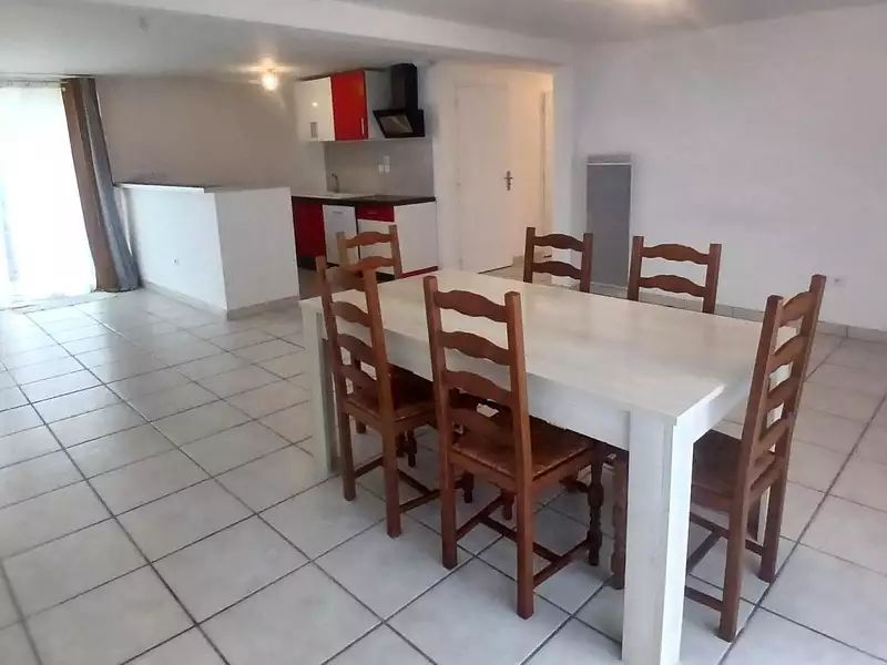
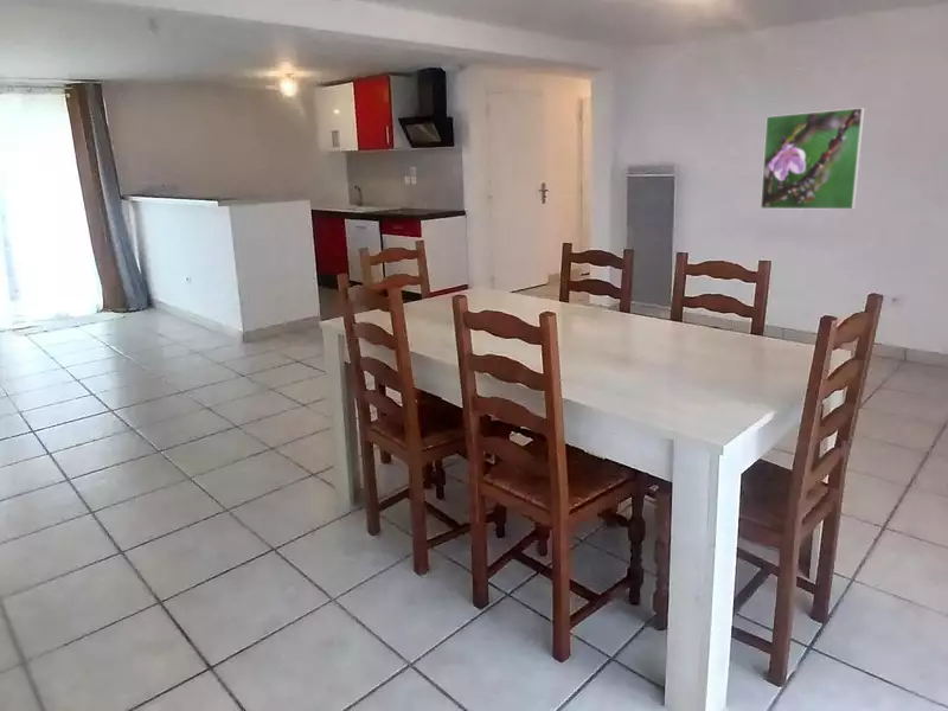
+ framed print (808, 161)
